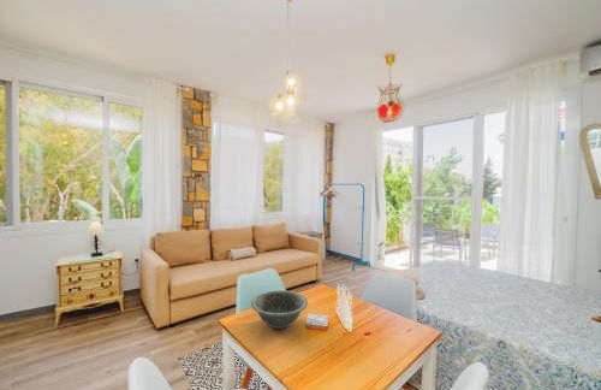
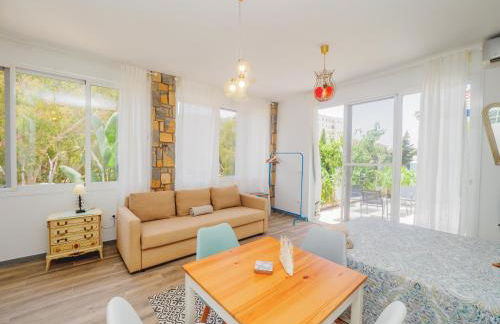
- decorative bowl (279, 312)
